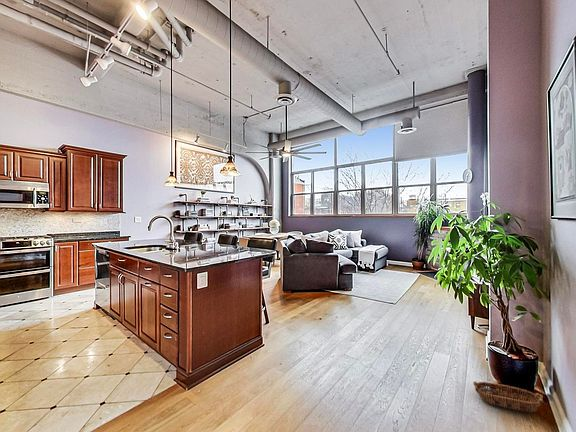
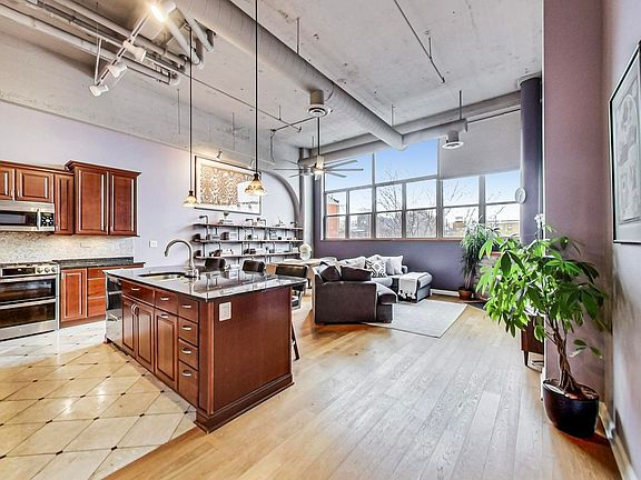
- basket (505, 393)
